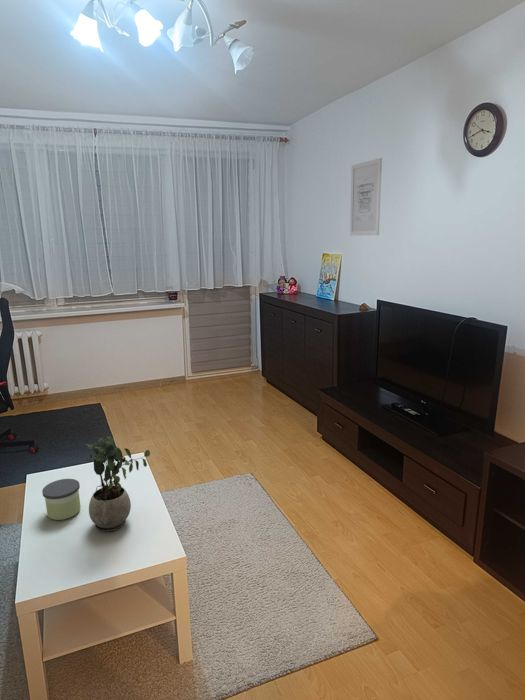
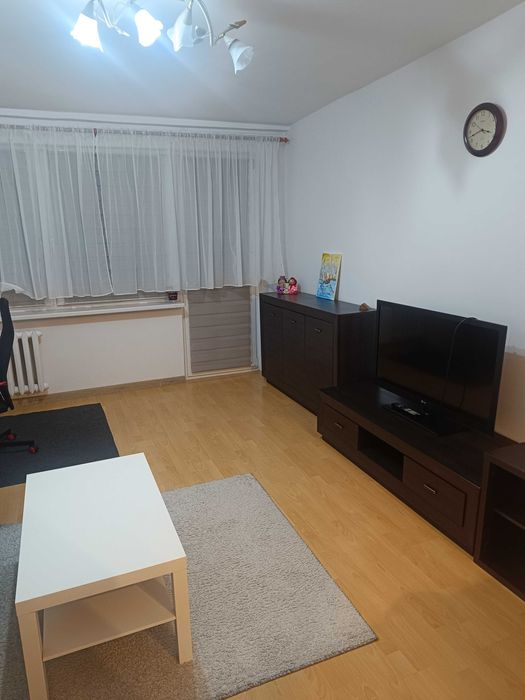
- candle (62, 499)
- wall art (364, 199)
- potted plant (116, 478)
